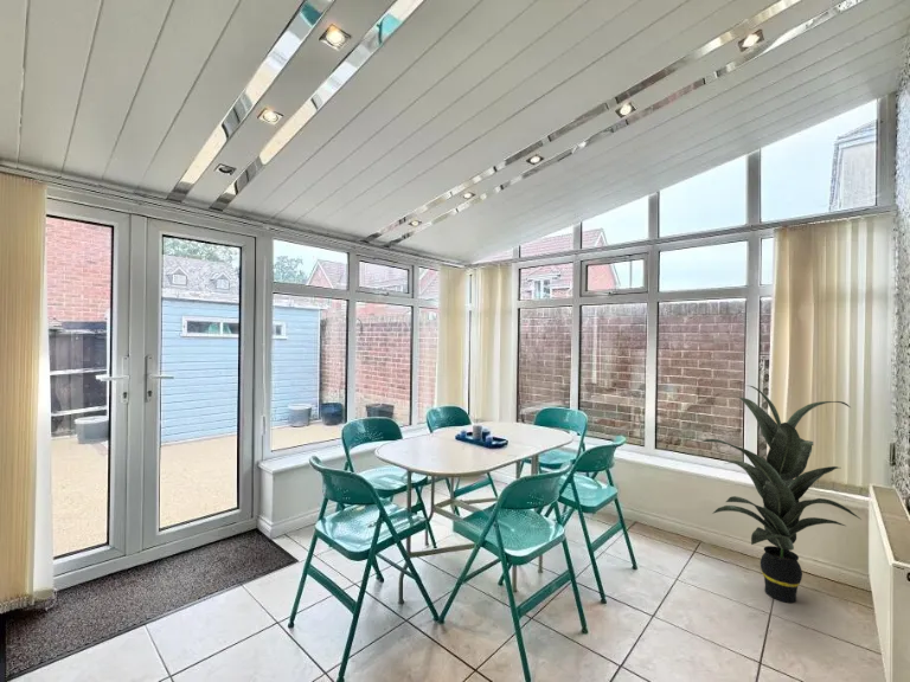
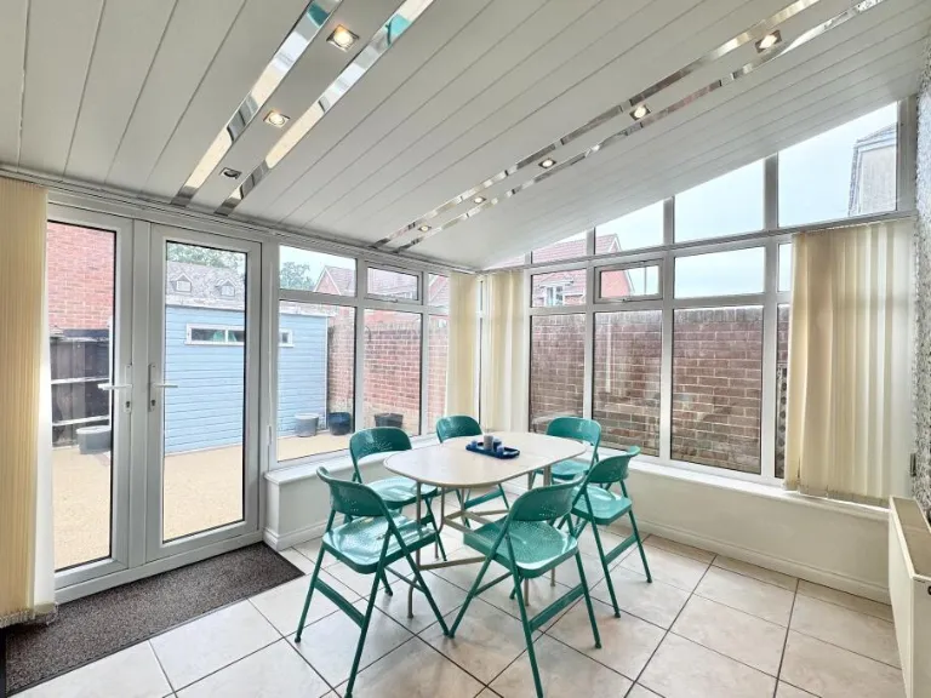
- indoor plant (773, 488)
